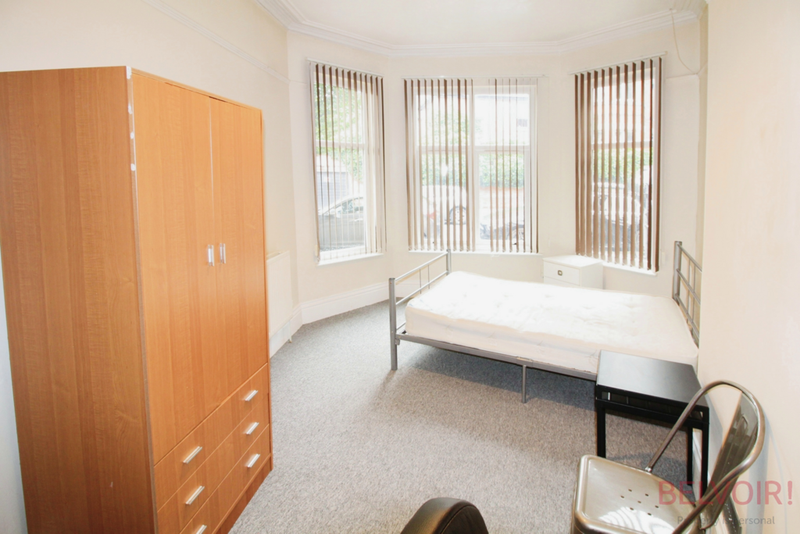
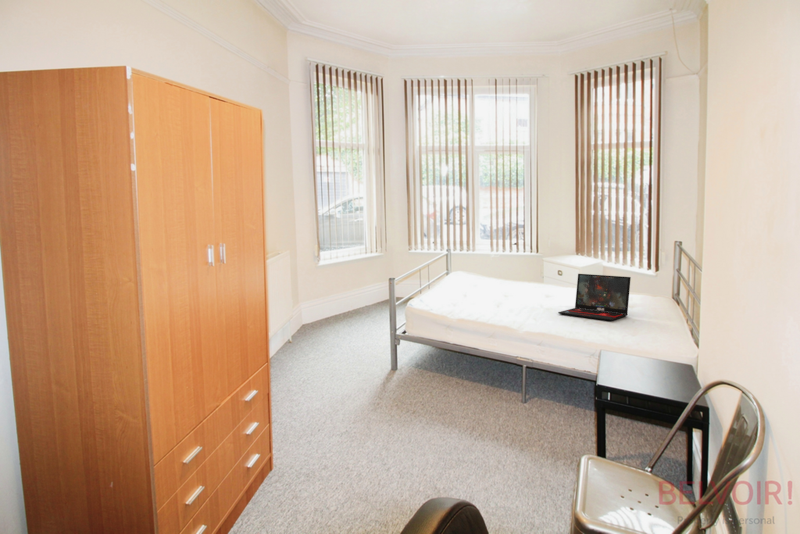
+ laptop (593, 296)
